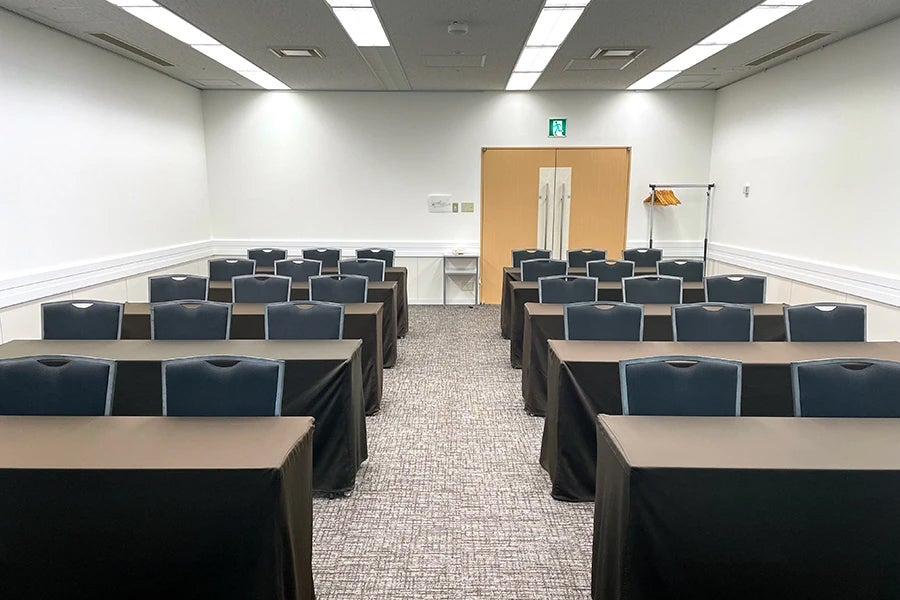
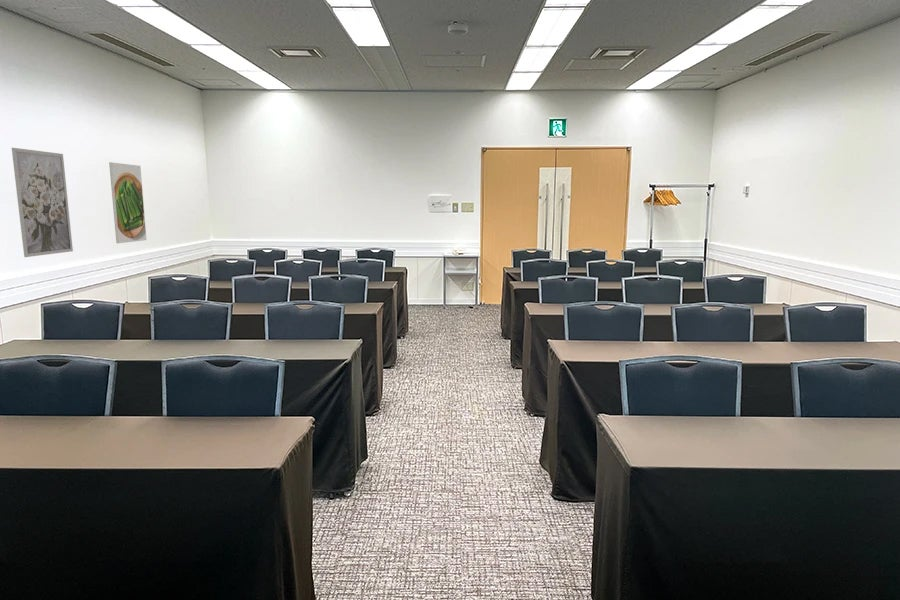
+ wall art (44, 203)
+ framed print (128, 203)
